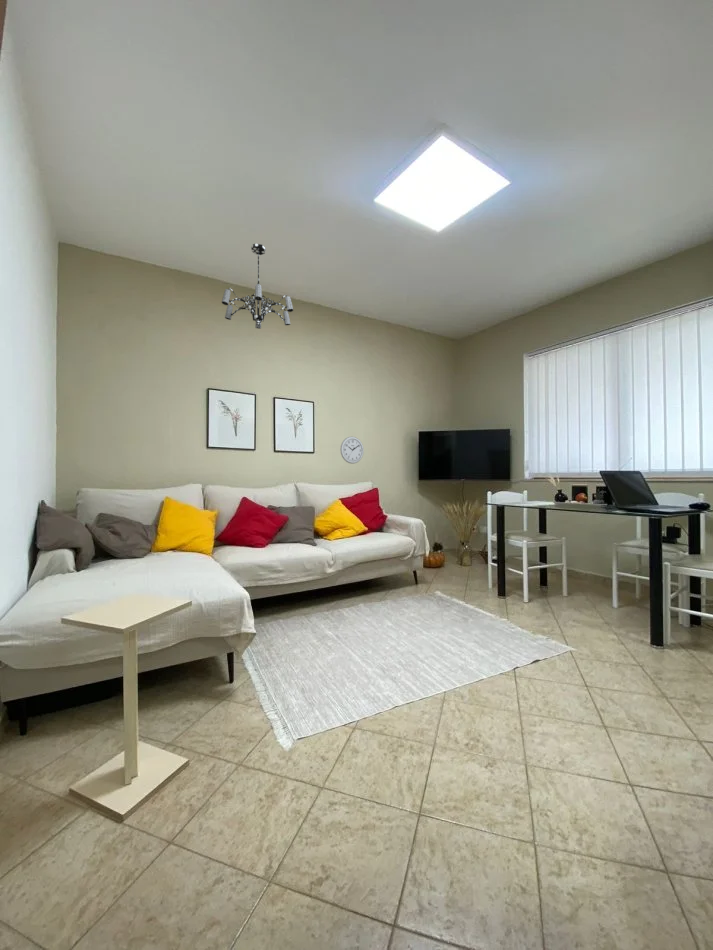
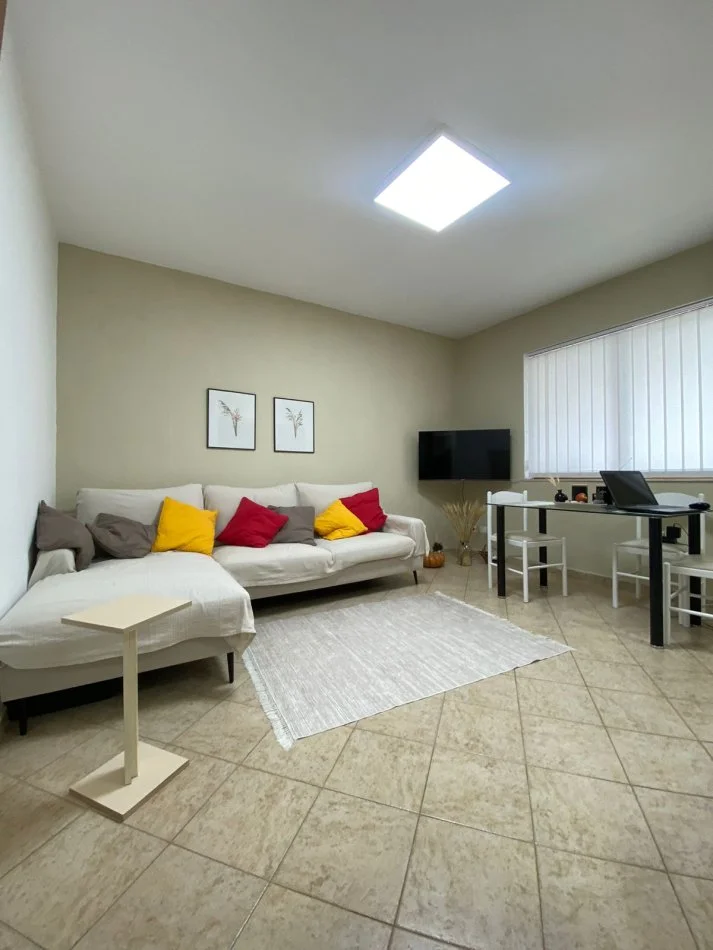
- chandelier (258, 286)
- wall clock (352, 450)
